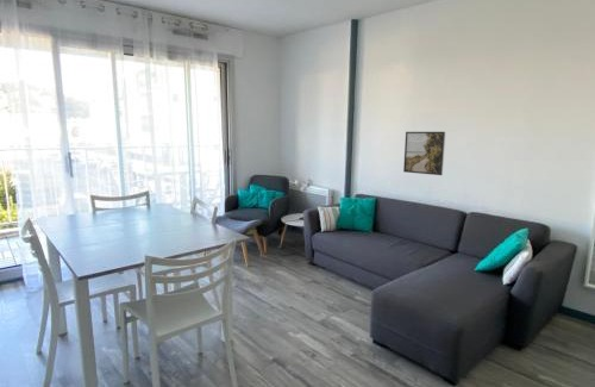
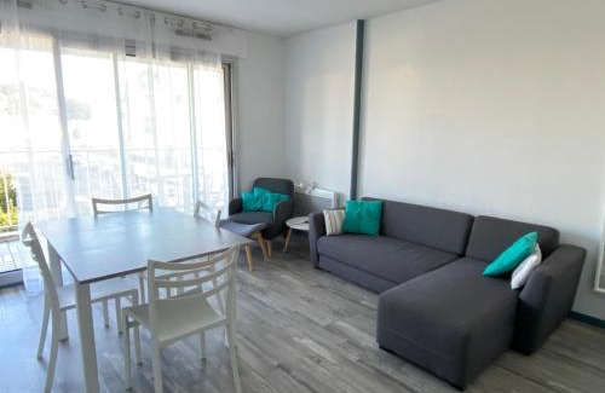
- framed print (422, 152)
